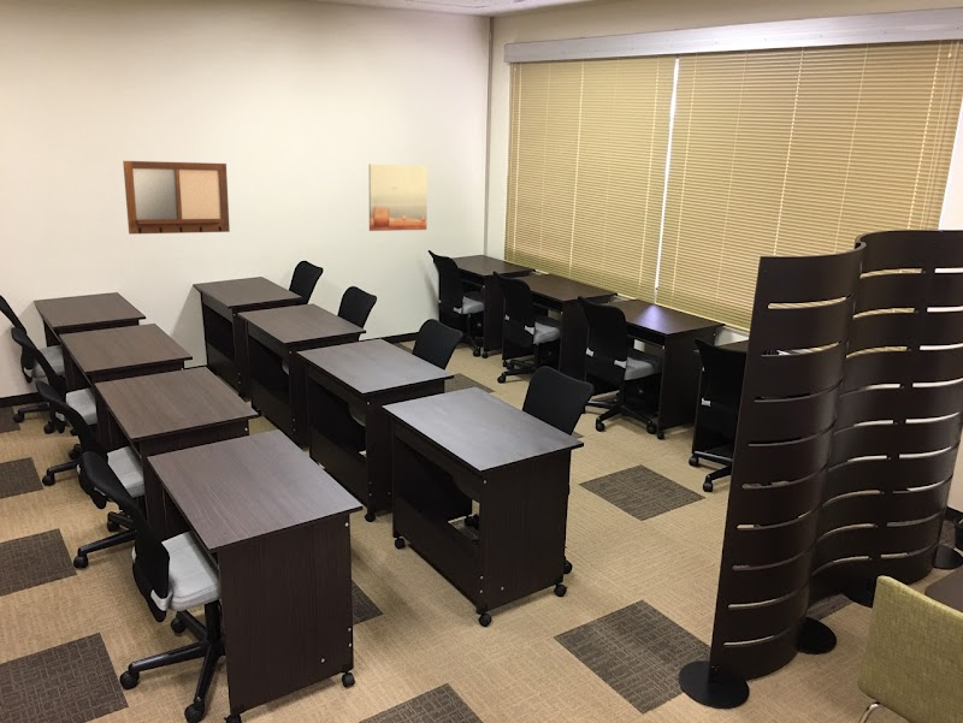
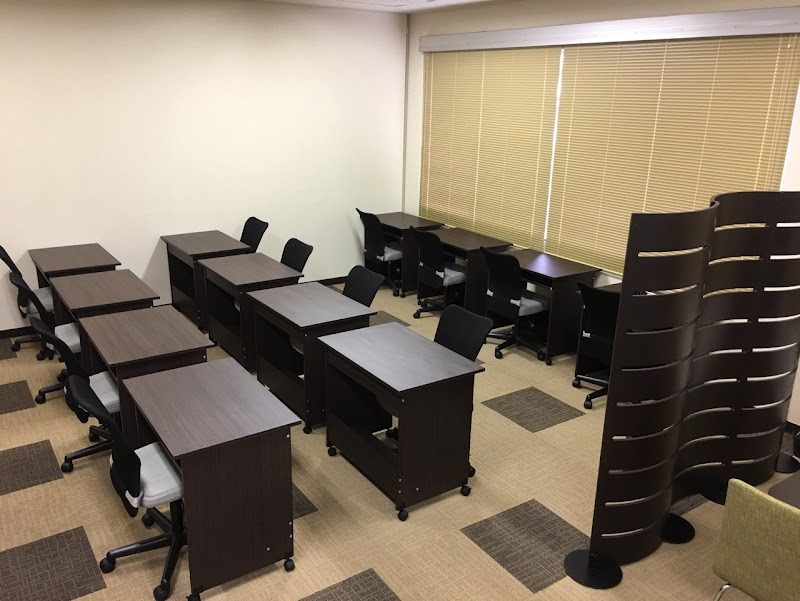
- writing board (179, 197)
- wall art (398, 197)
